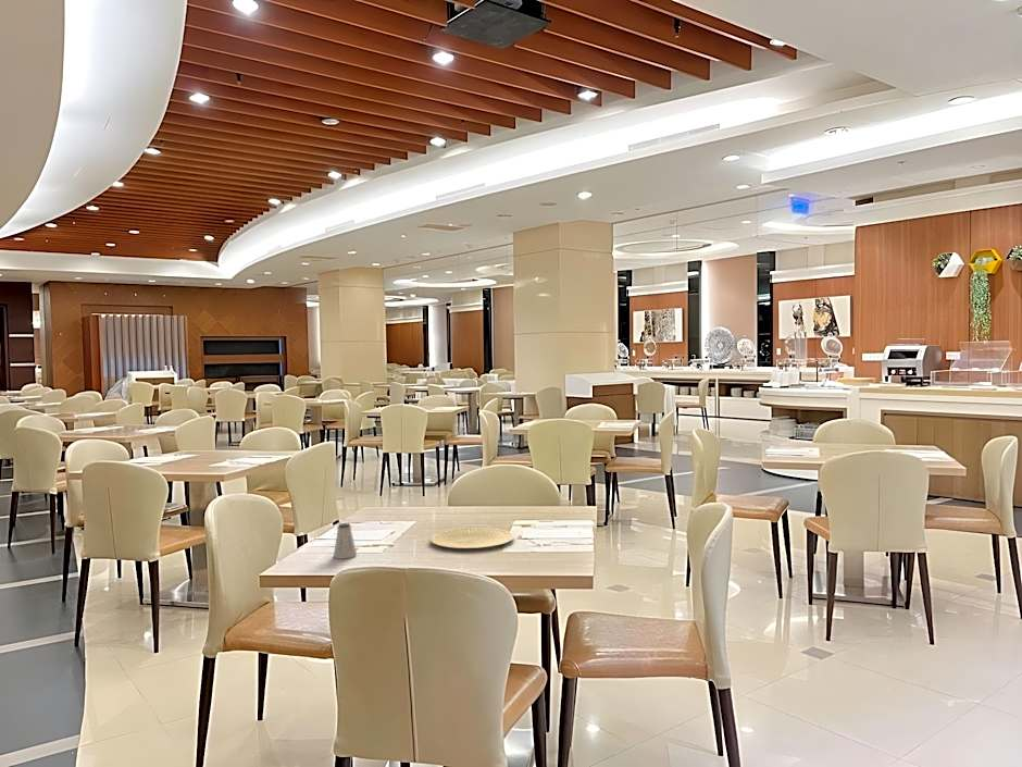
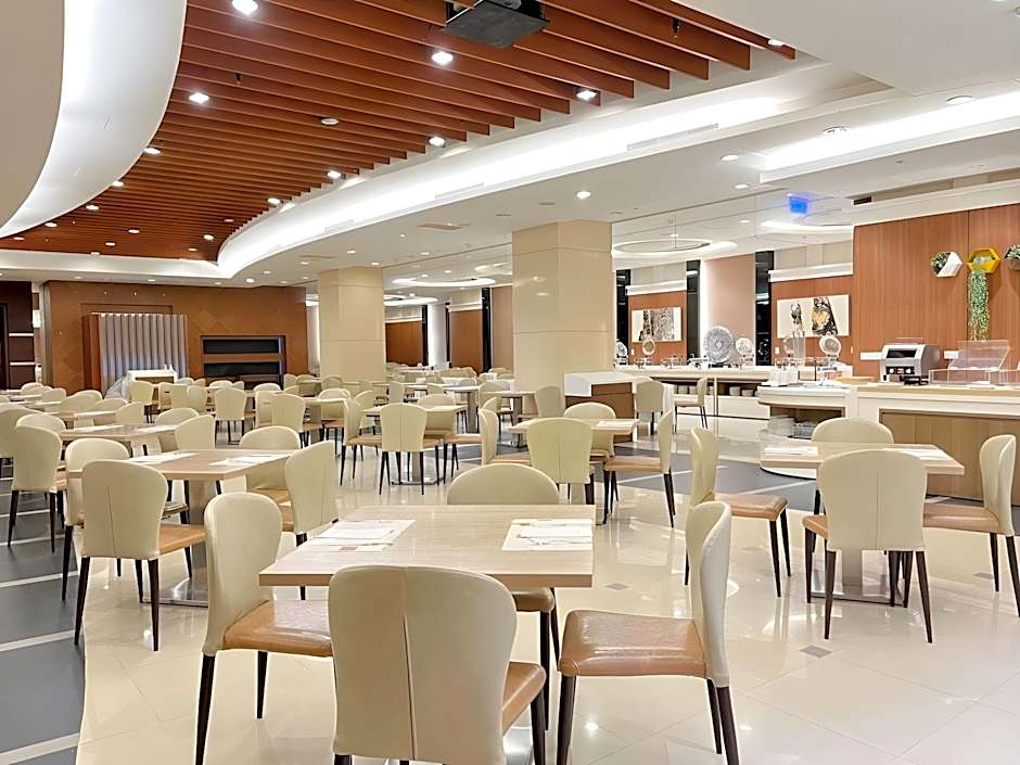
- plate (472, 539)
- saltshaker (345, 540)
